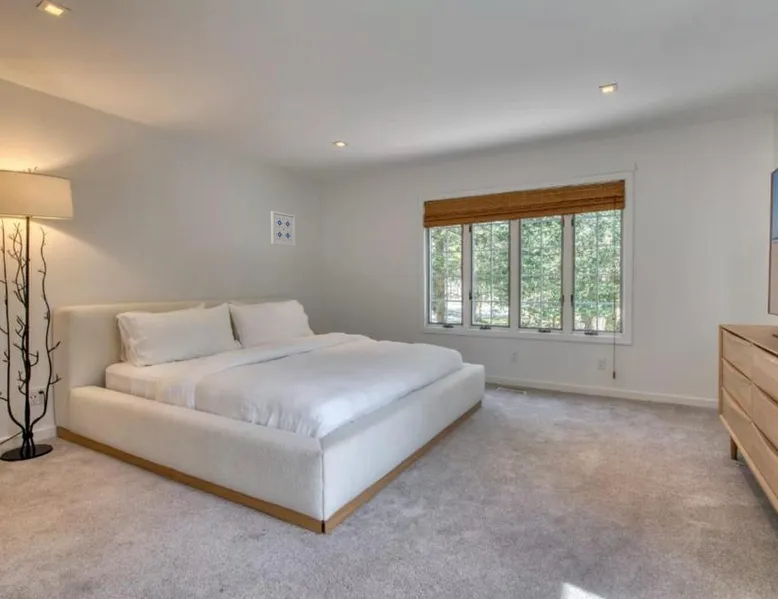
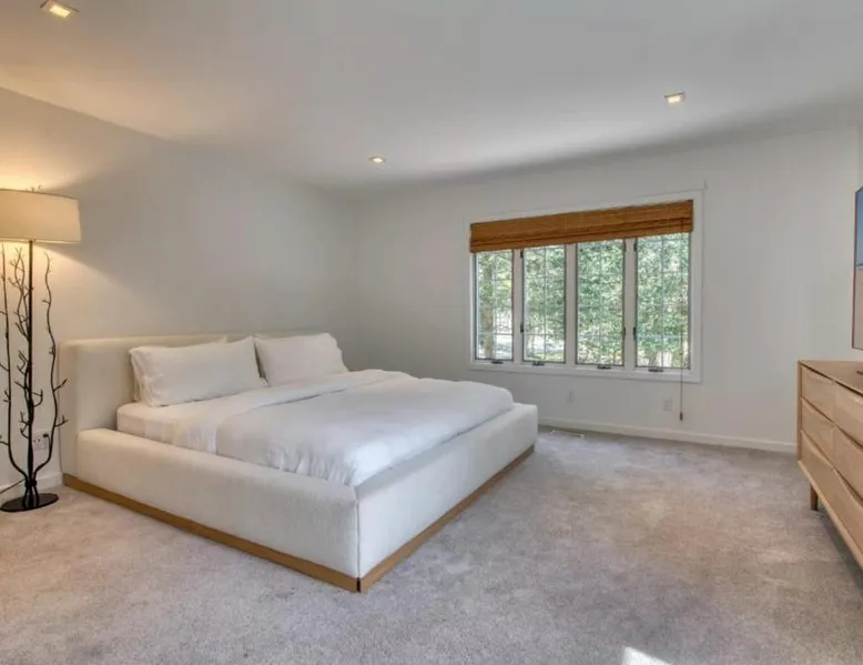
- wall art (283, 229)
